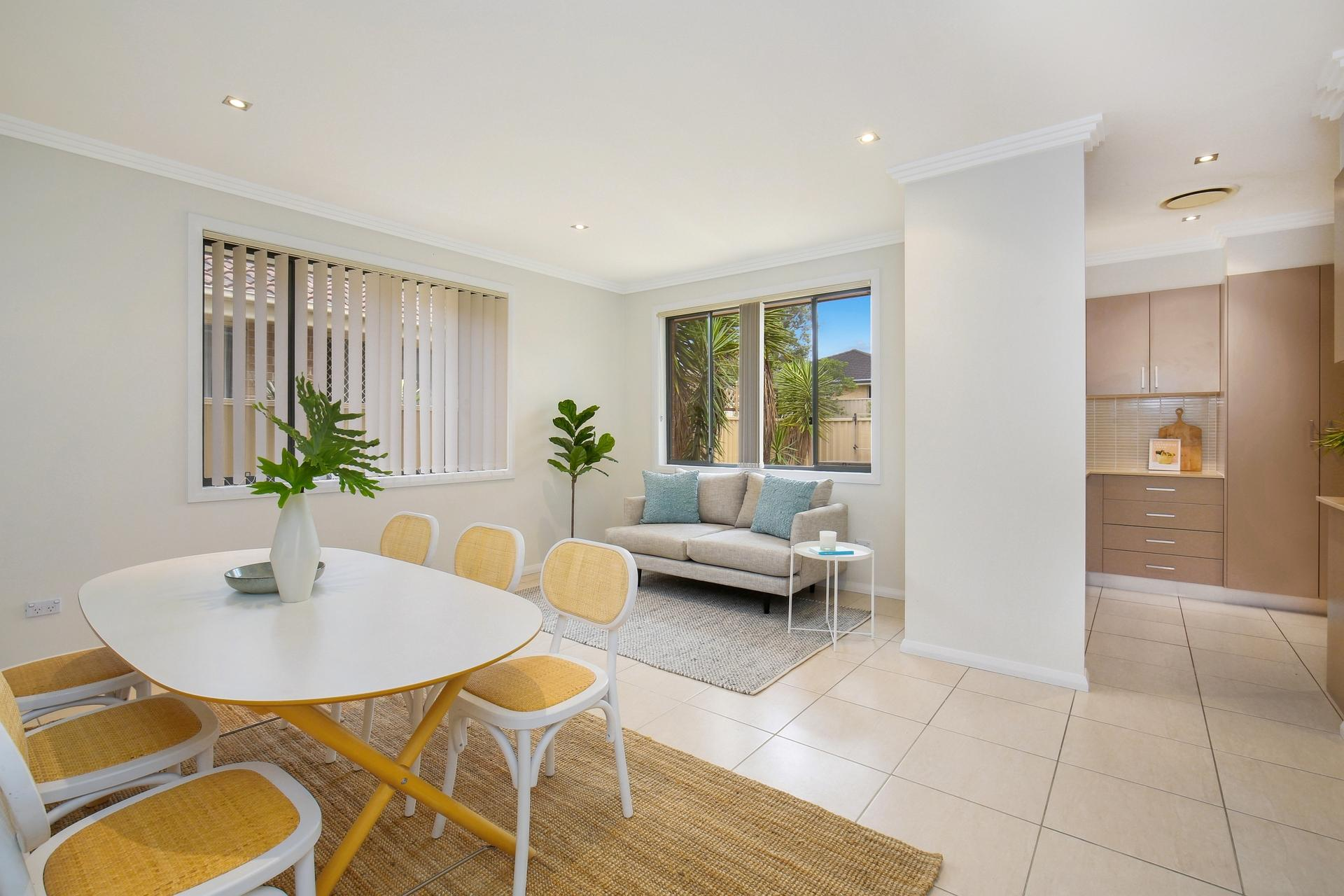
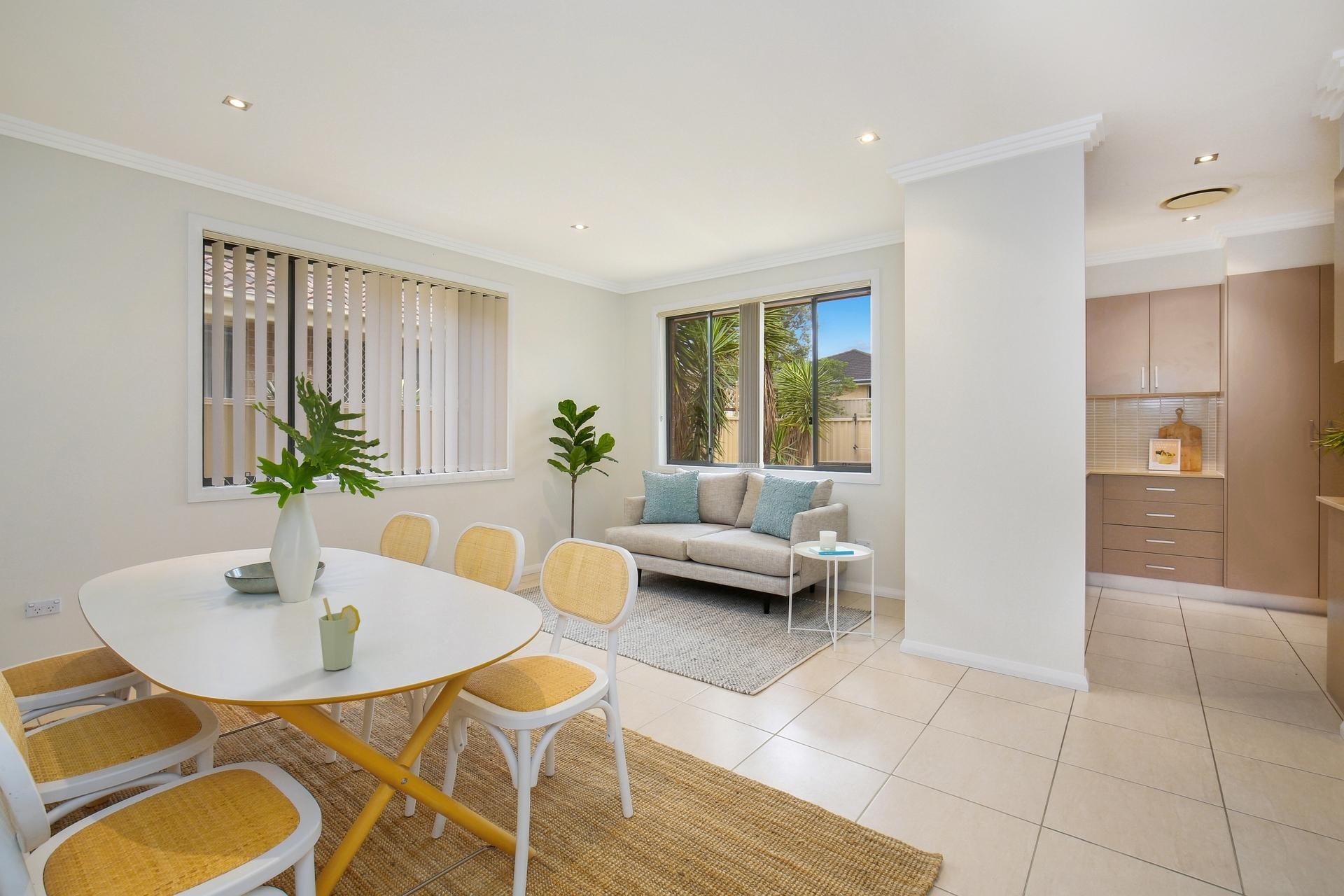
+ cup (340, 634)
